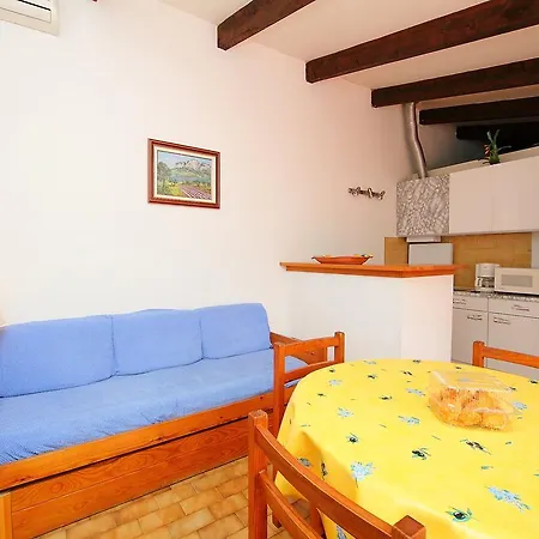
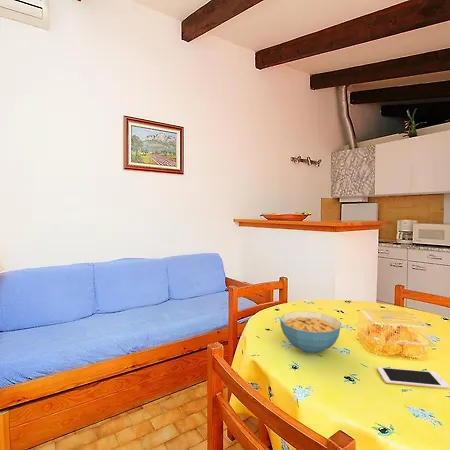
+ cell phone (411, 377)
+ cereal bowl (309, 335)
